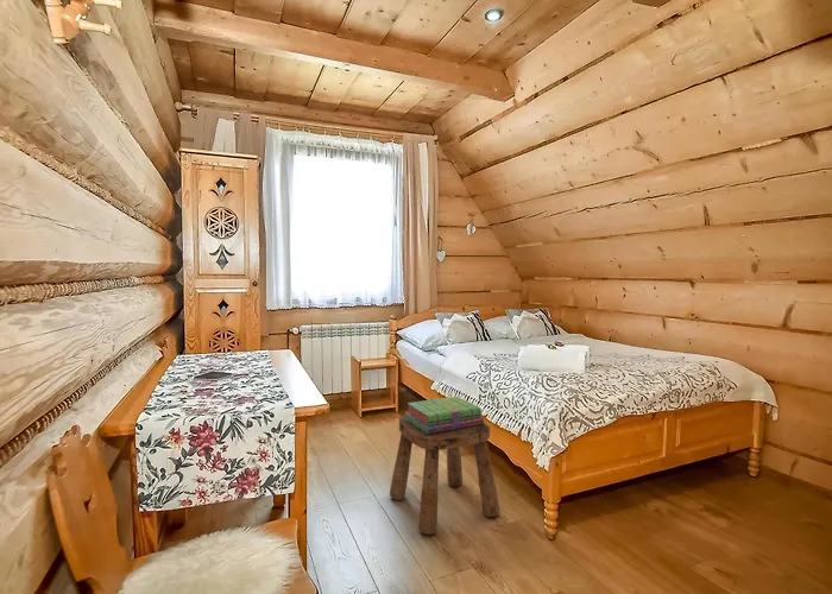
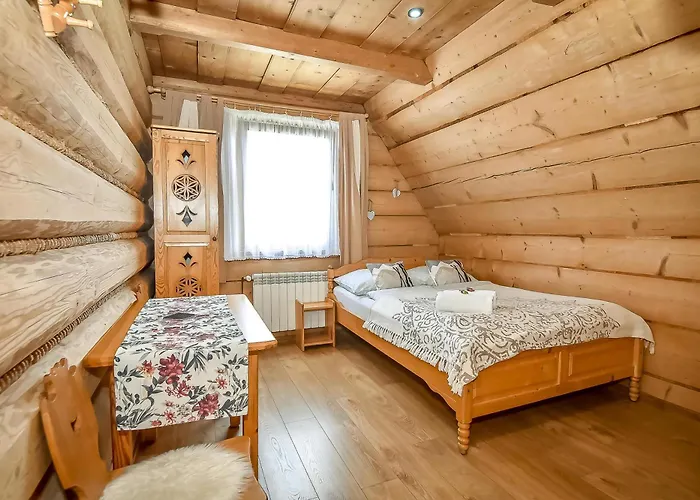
- stack of books (443, 413)
- stool (447, 463)
